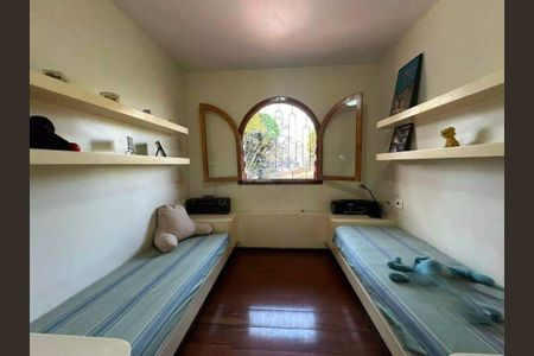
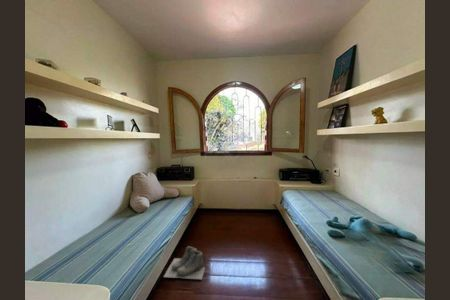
+ boots (187, 258)
